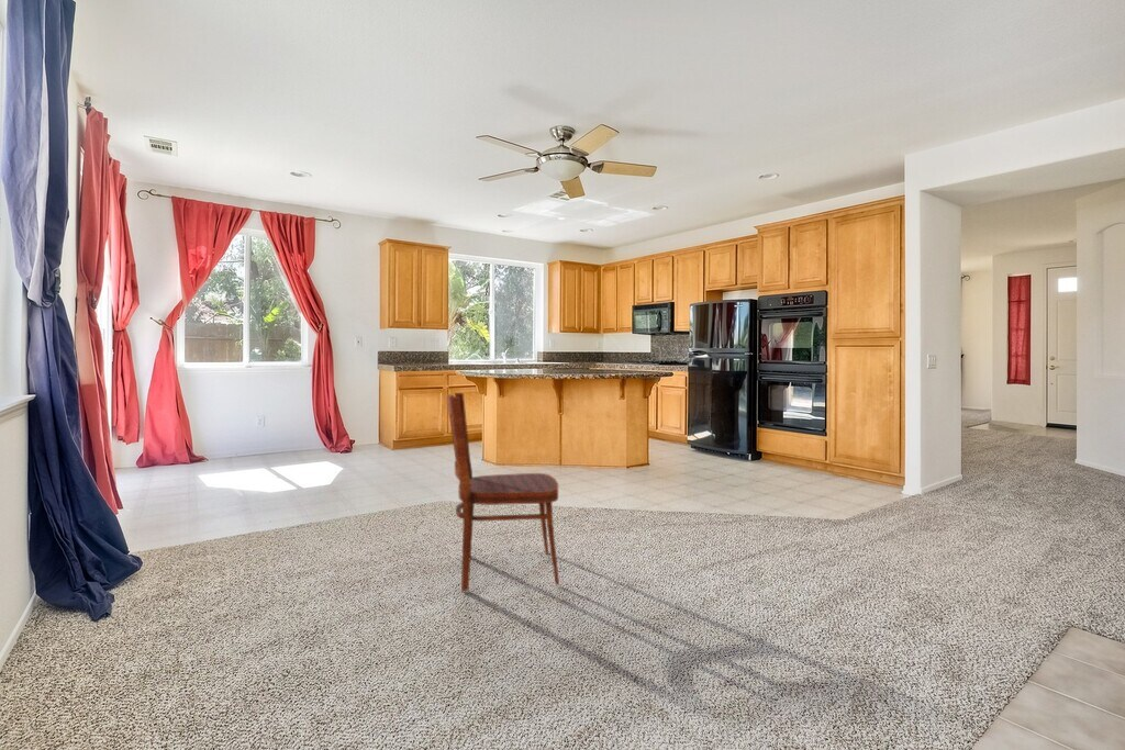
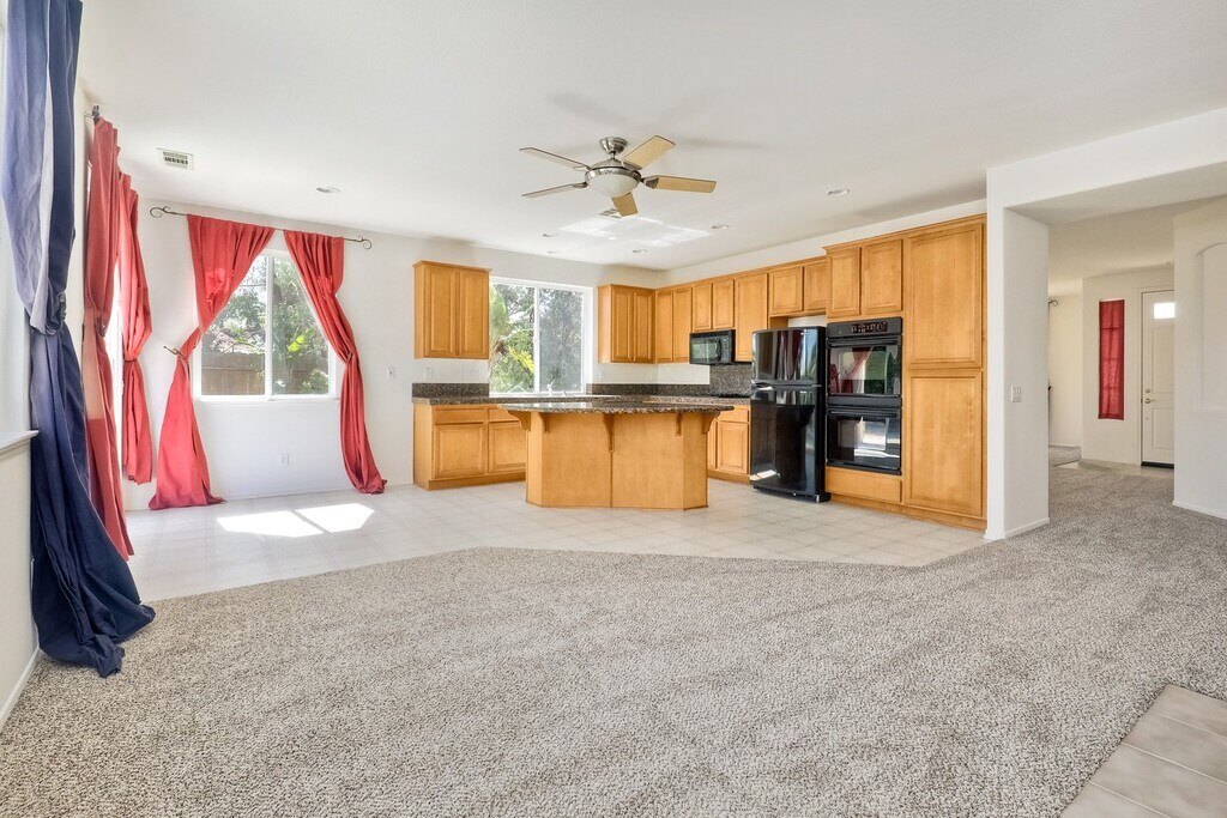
- dining chair (503, 482)
